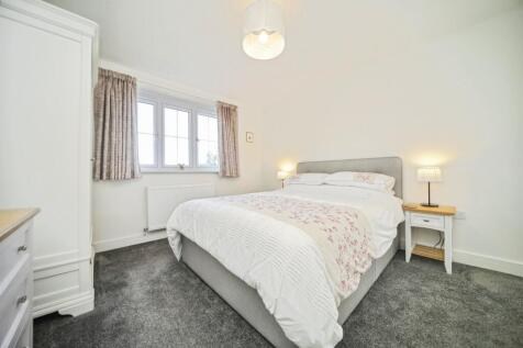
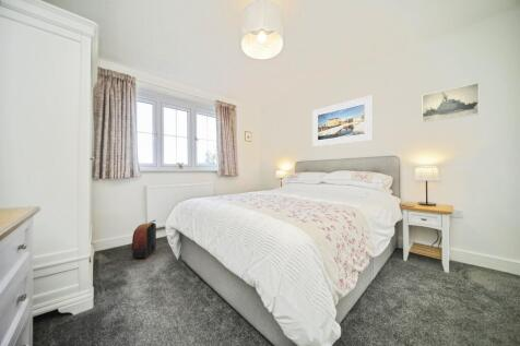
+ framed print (339, 123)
+ backpack (145, 237)
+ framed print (448, 104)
